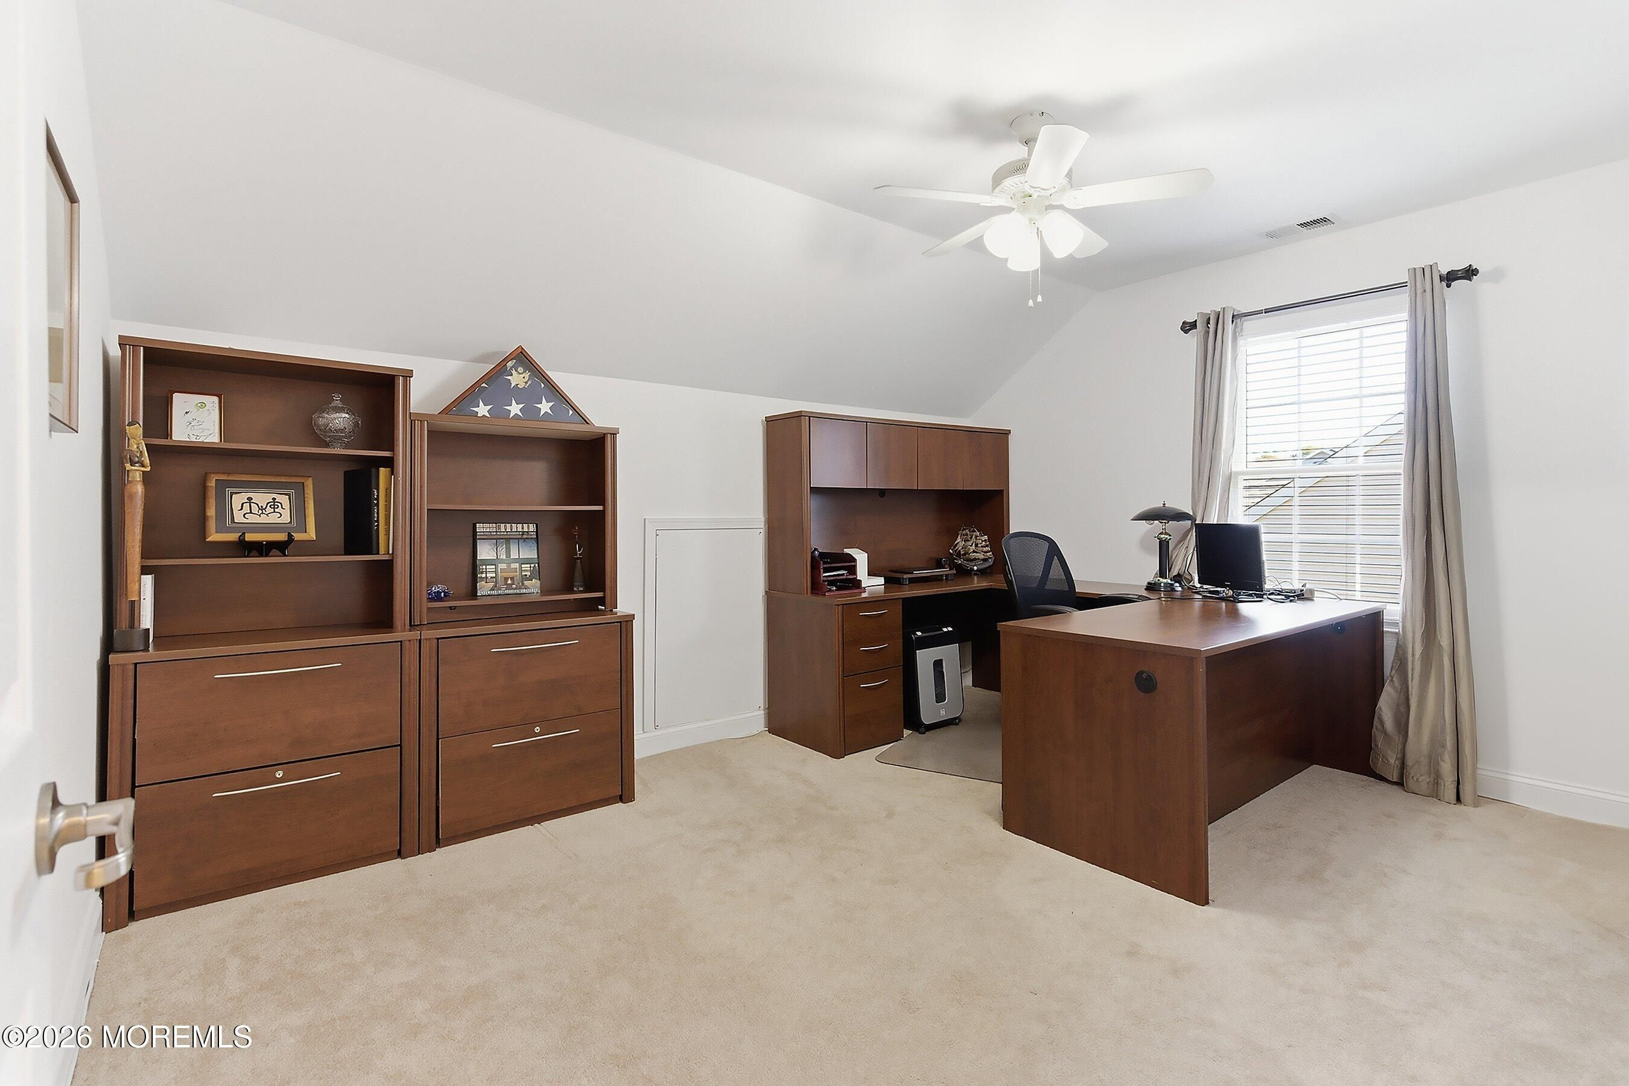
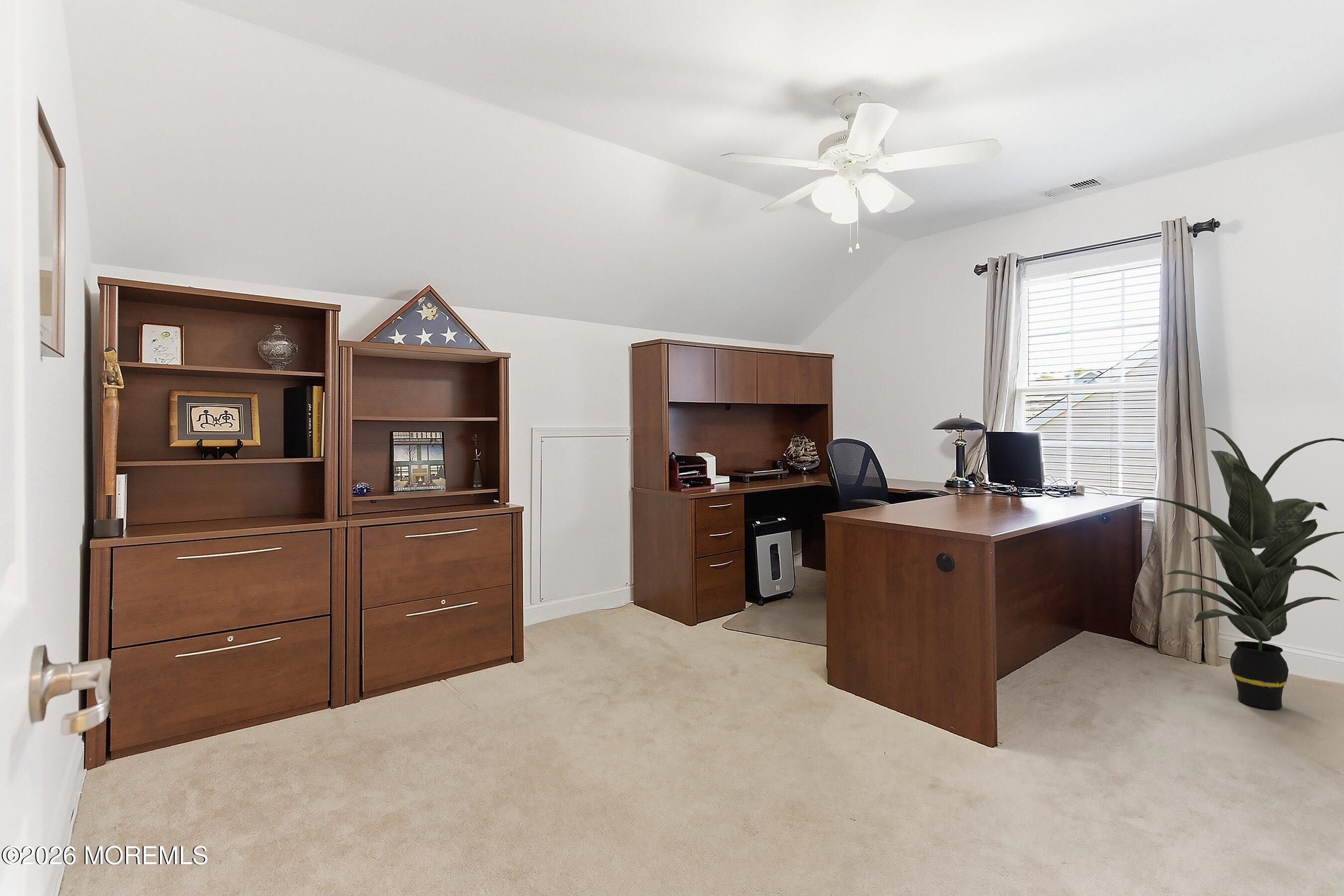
+ indoor plant (1245, 561)
